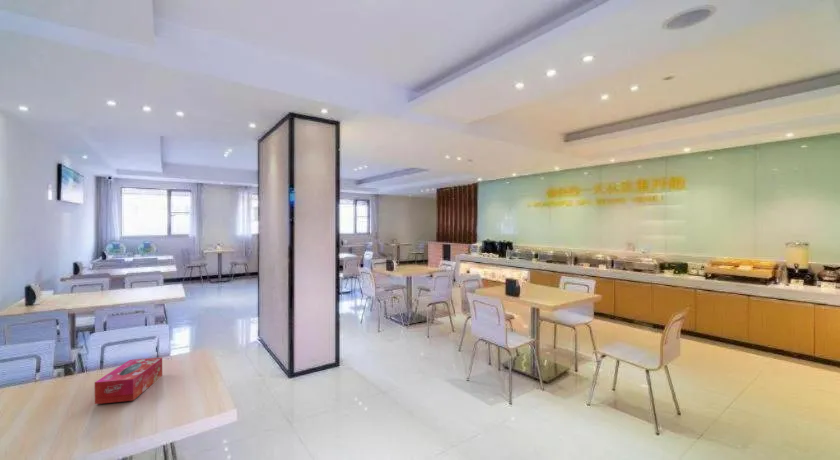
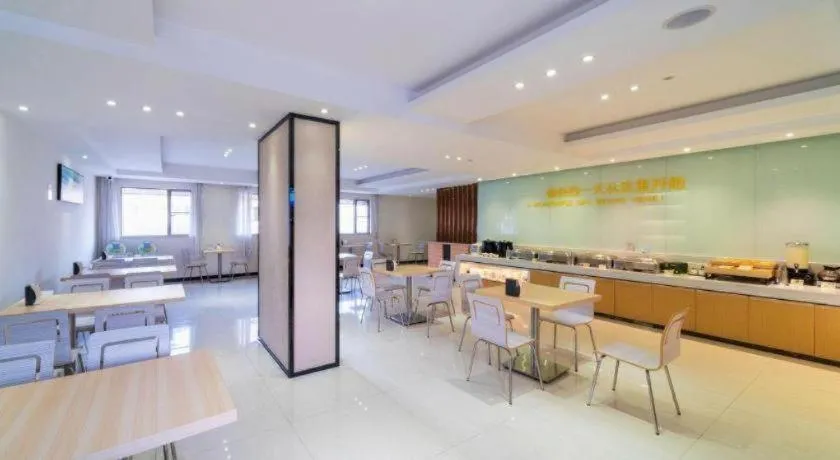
- tissue box (131, 378)
